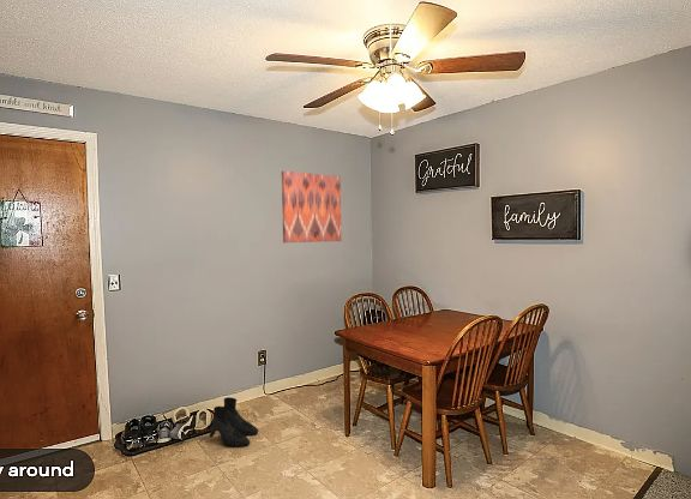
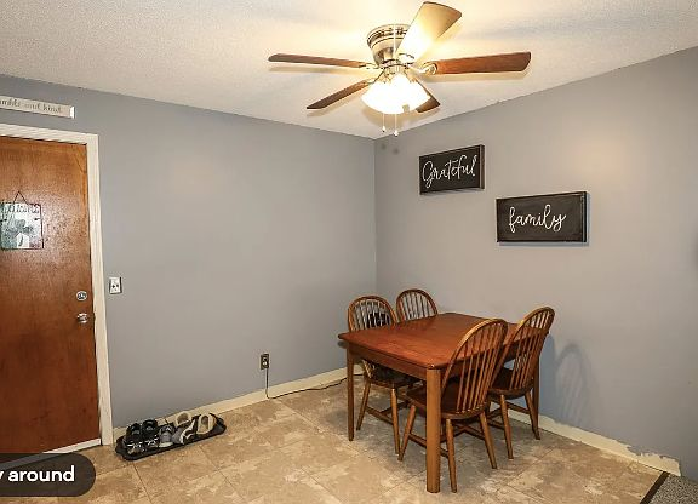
- wall art (312, 208)
- boots (234, 419)
